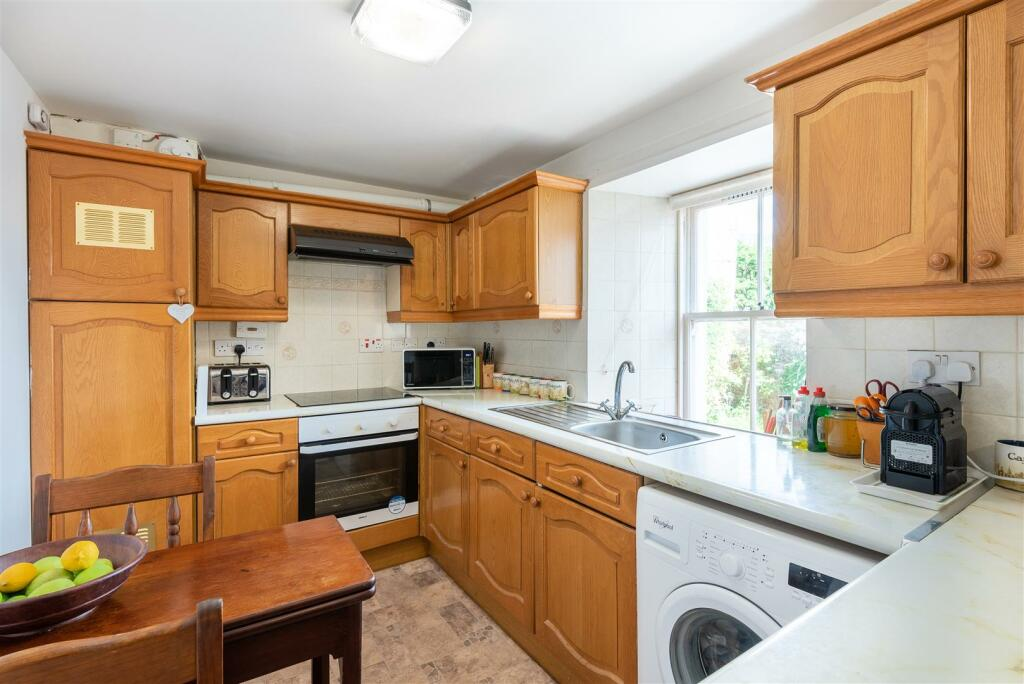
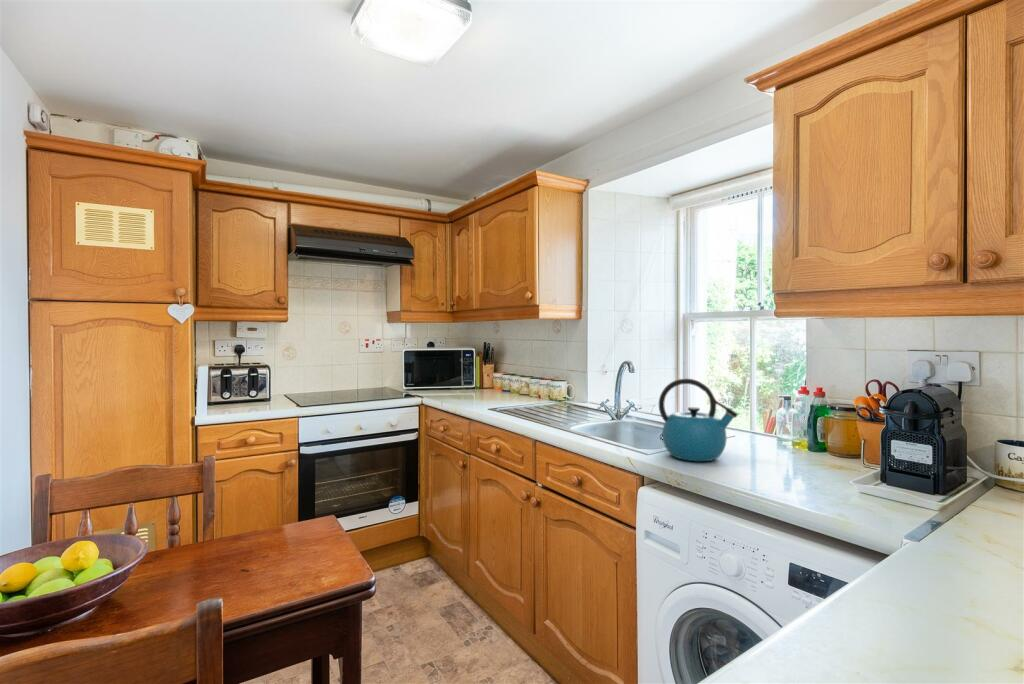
+ kettle (697, 418)
